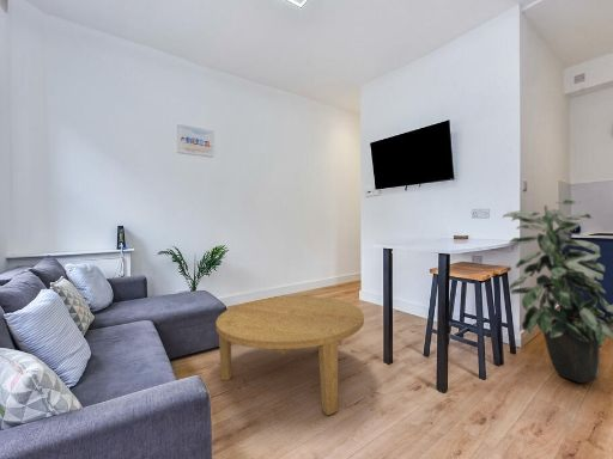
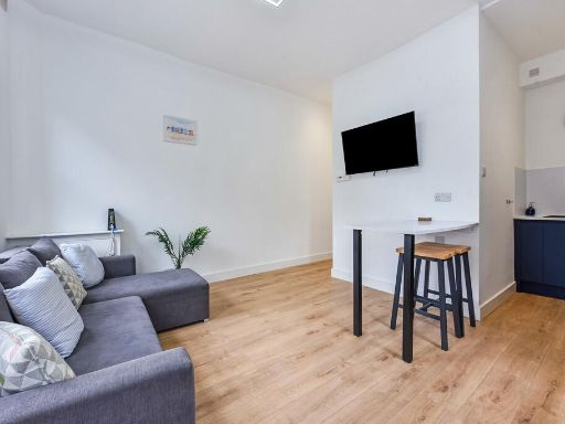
- coffee table (291, 344)
- indoor plant (560, 288)
